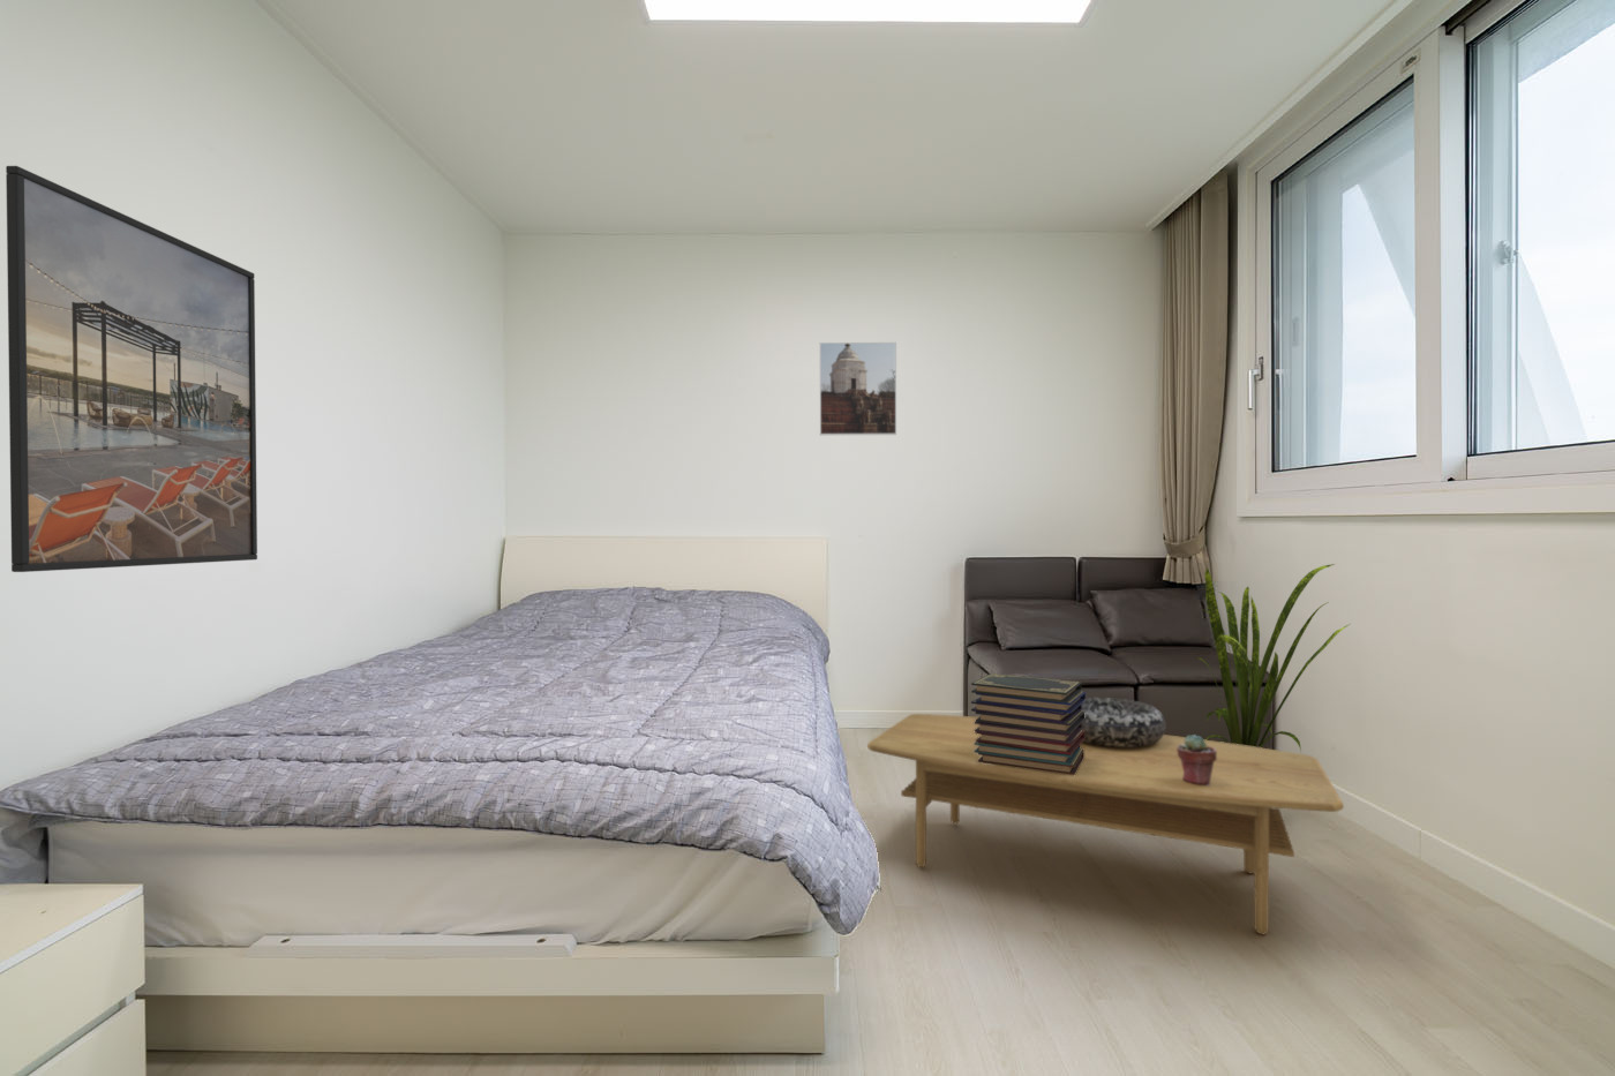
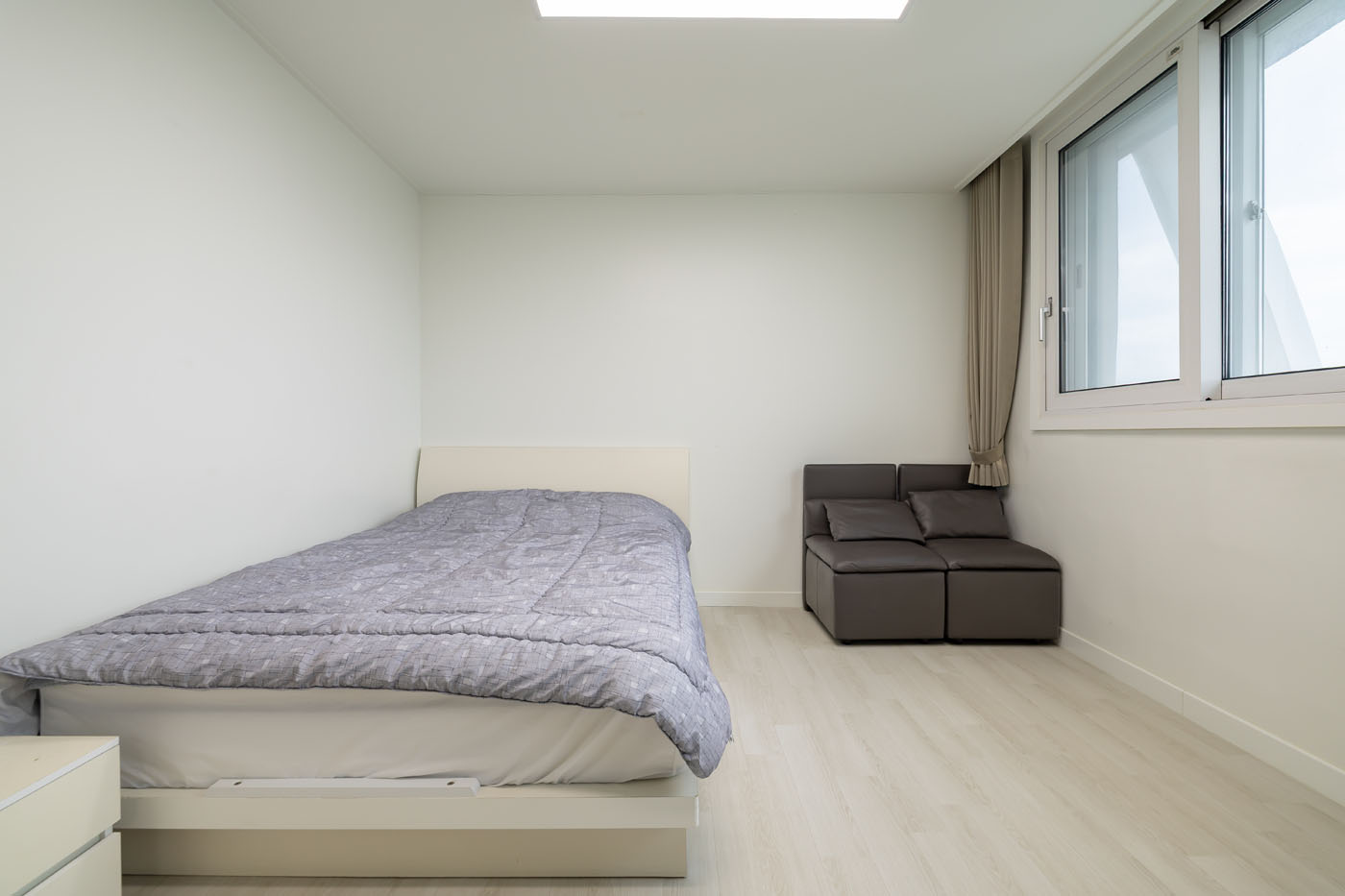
- book stack (1028, 719)
- decorative bowl (1111, 721)
- house plant (1254, 688)
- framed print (154, 396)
- coffee table (1083, 809)
- potted succulent (1196, 757)
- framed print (857, 389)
